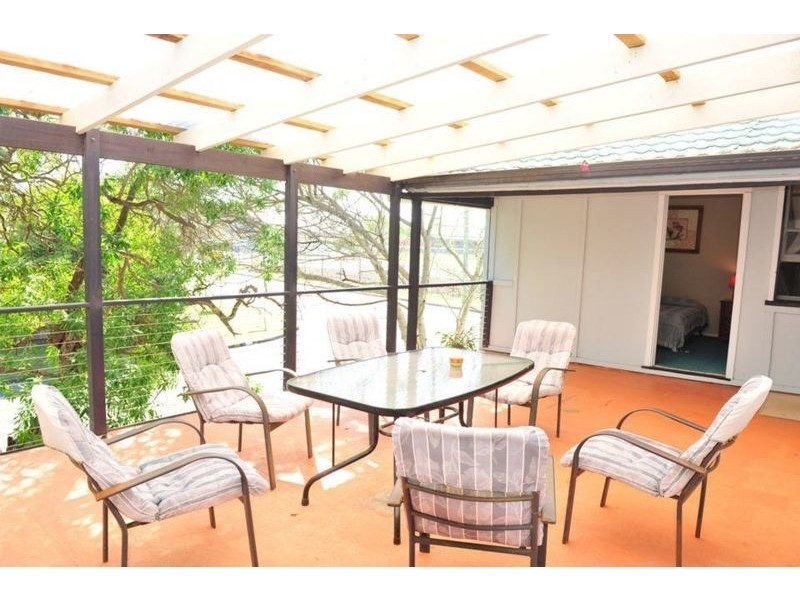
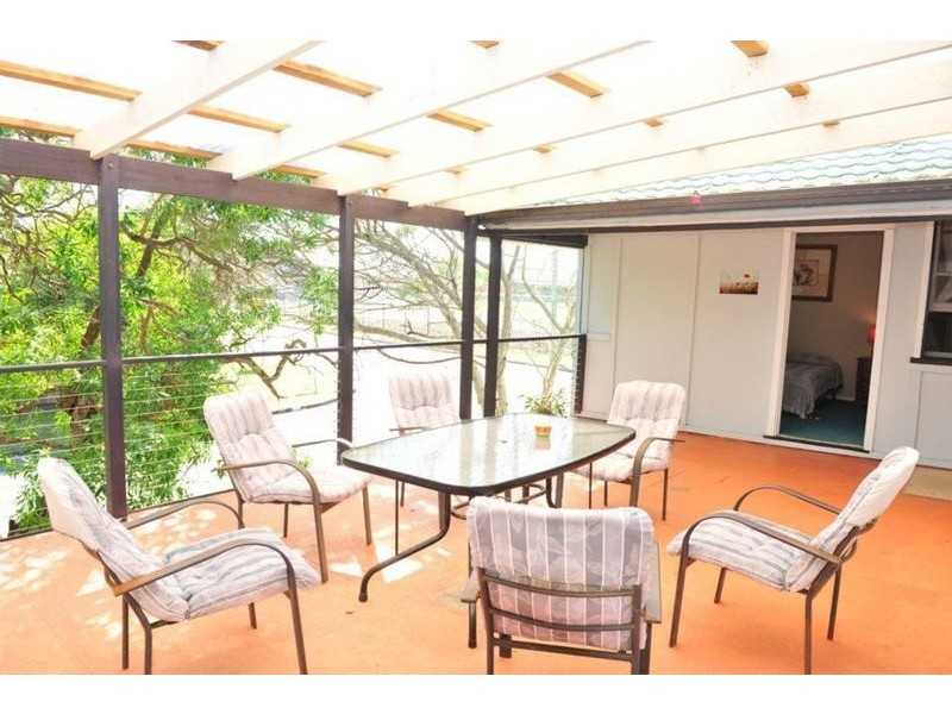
+ wall art (739, 282)
